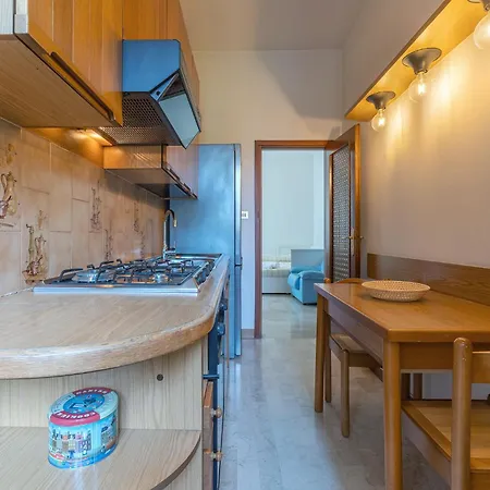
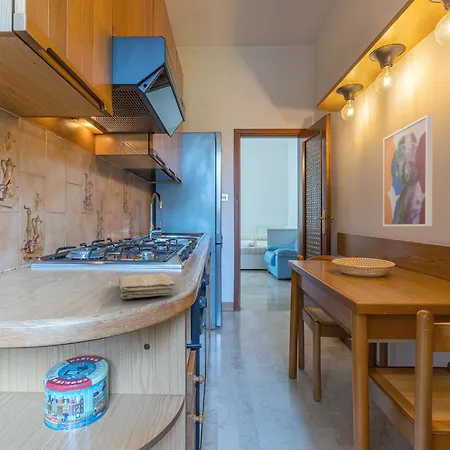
+ wall art (404, 177)
+ washcloth (145, 283)
